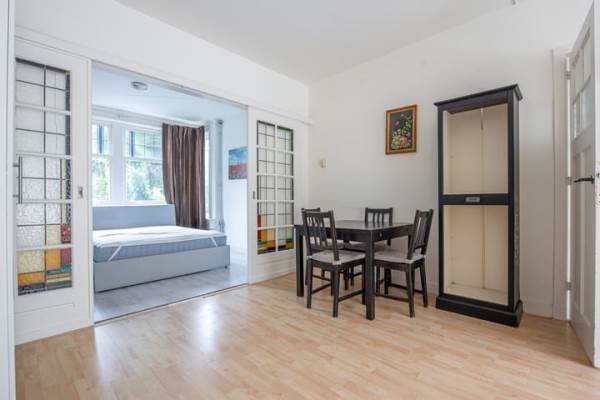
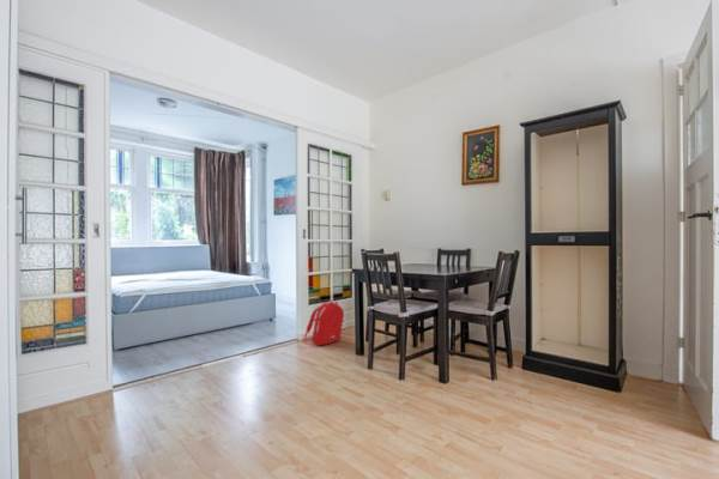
+ backpack (325, 320)
